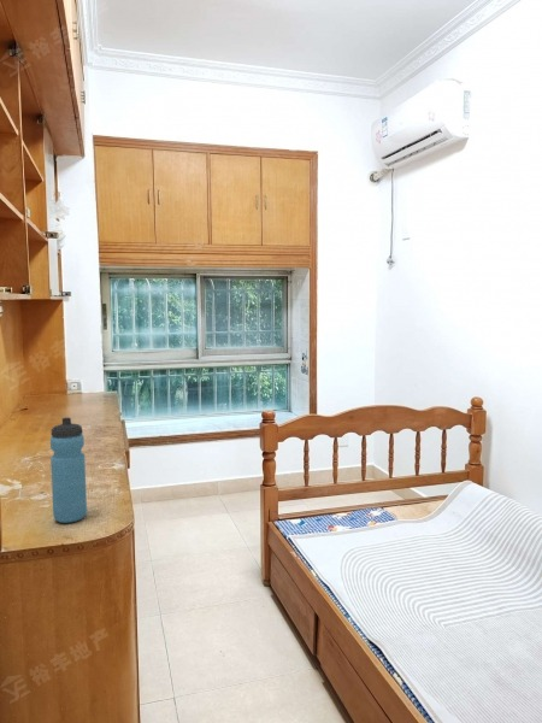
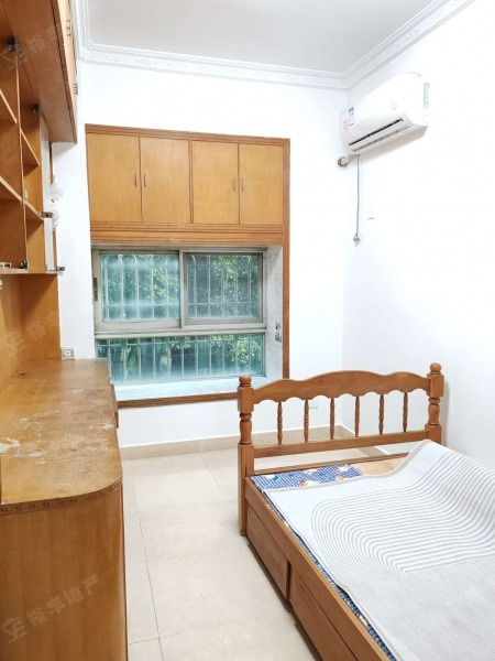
- water bottle (67, 468)
